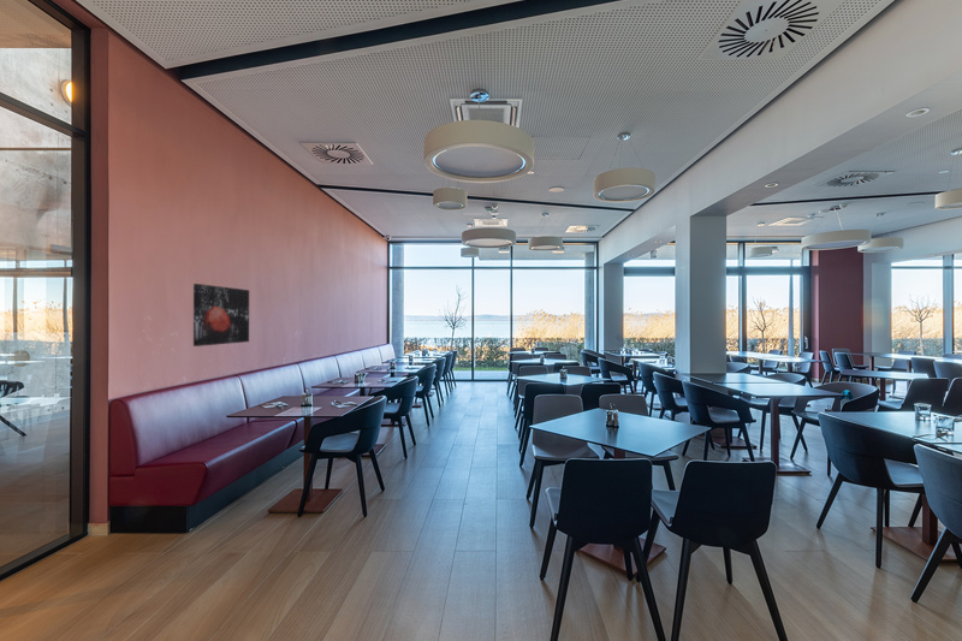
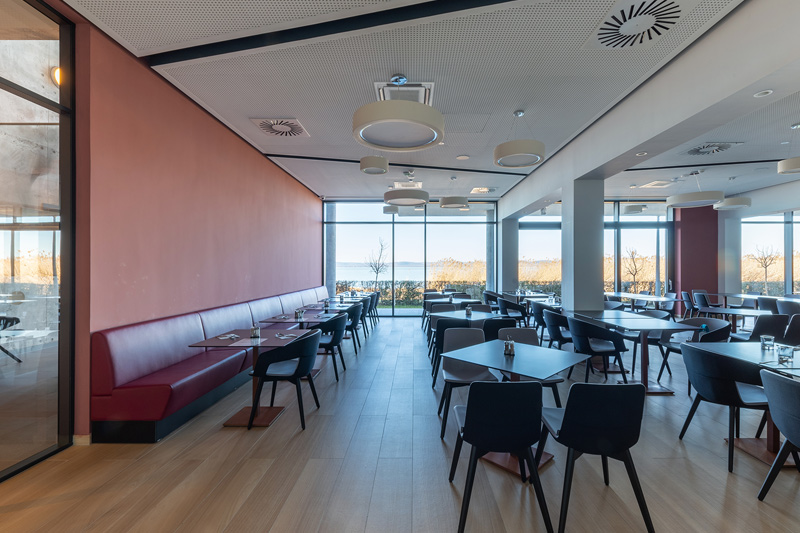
- wall art (224, 315)
